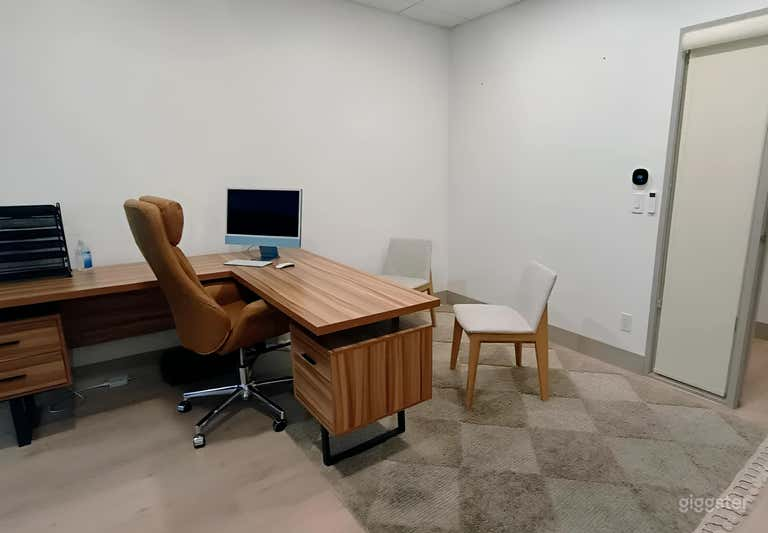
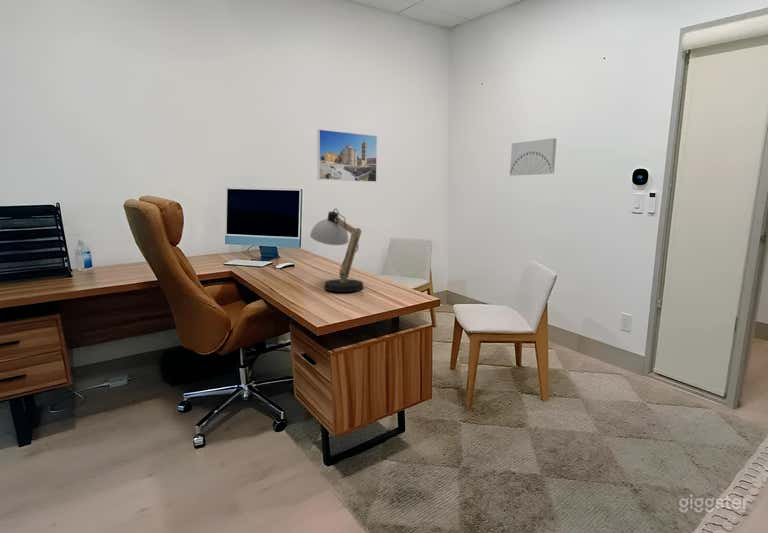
+ wall art (532, 157)
+ desk lamp (340, 244)
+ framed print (348, 157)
